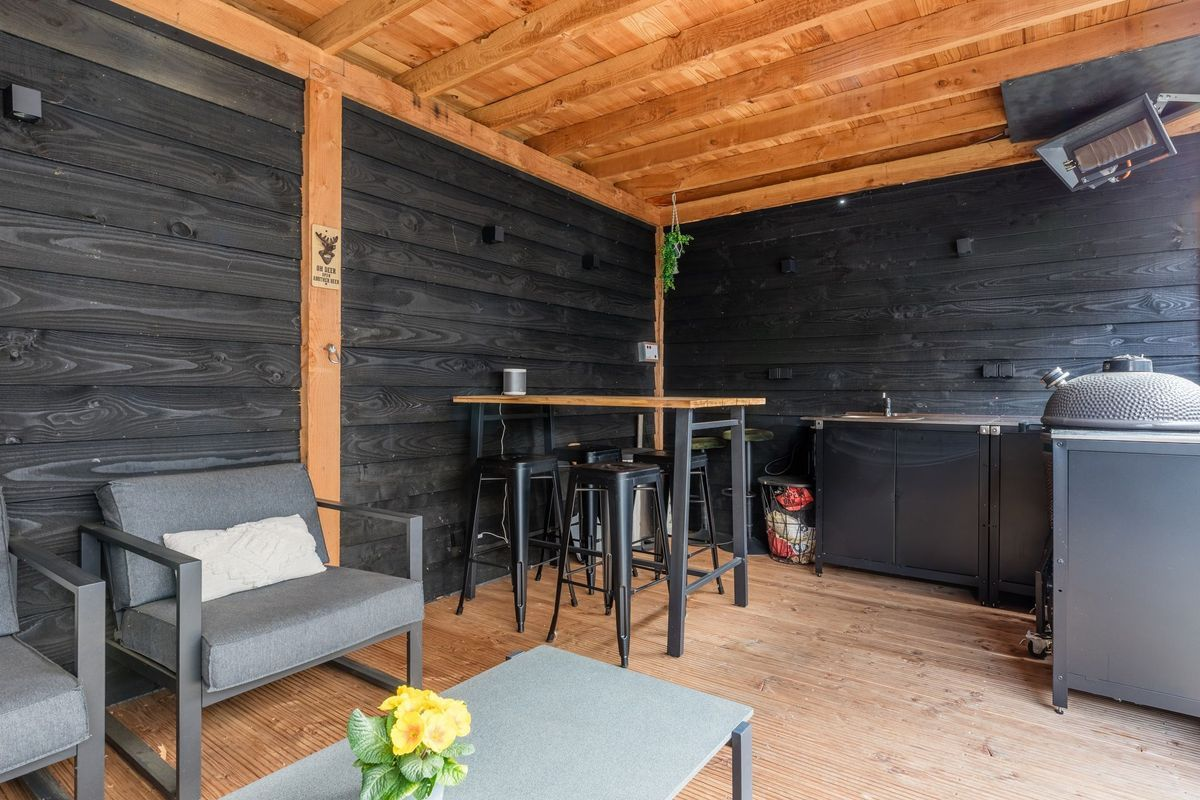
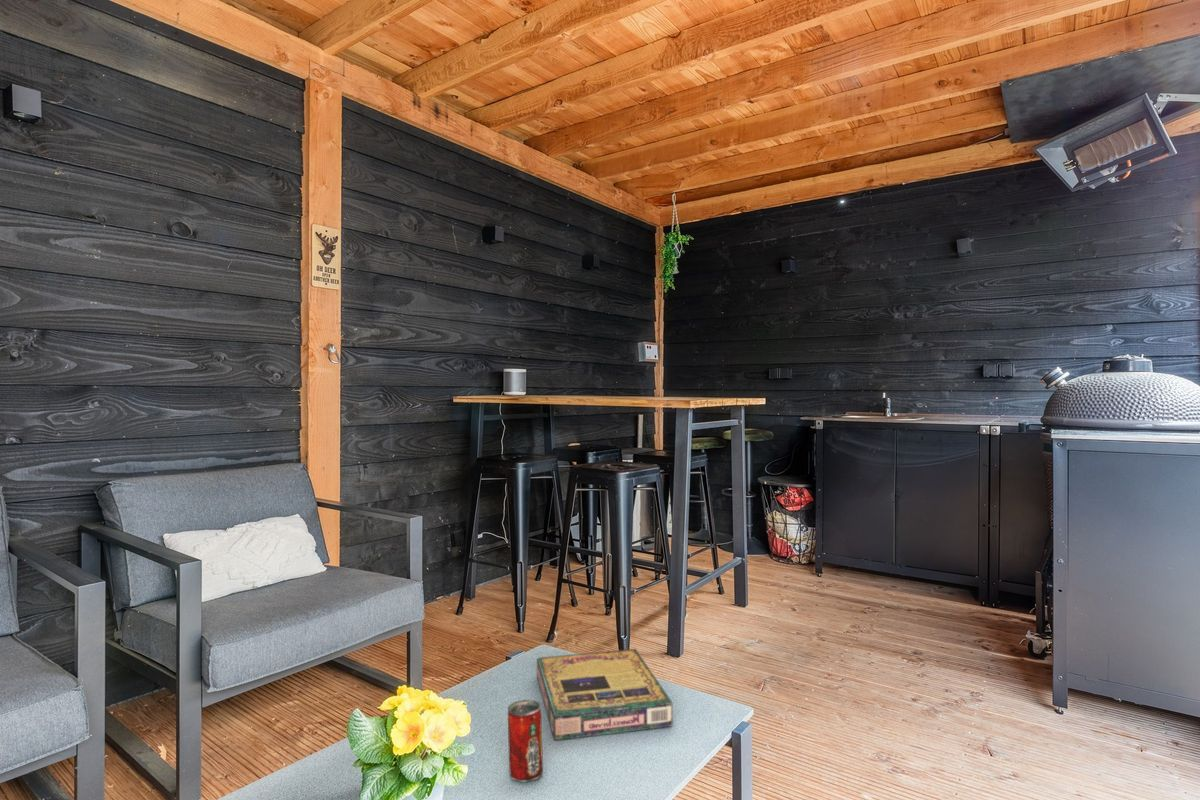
+ video game box (599, 689)
+ beverage can (525, 739)
